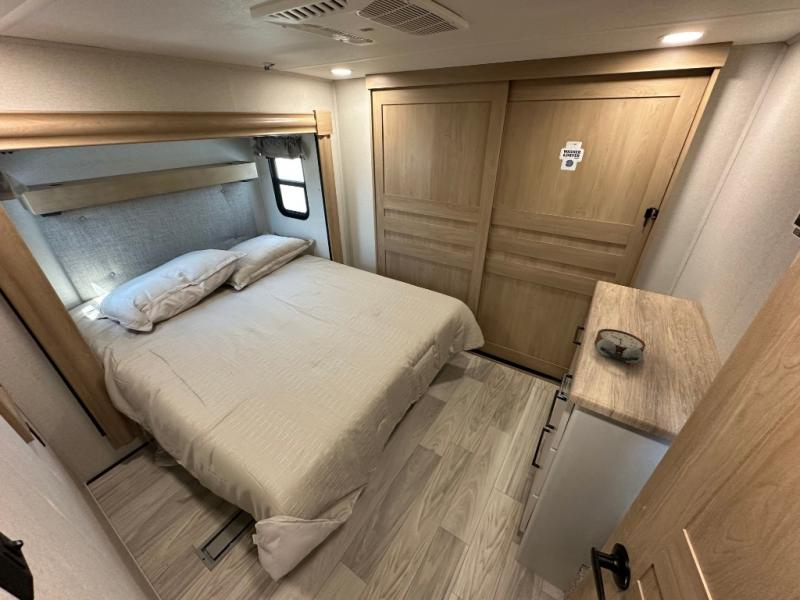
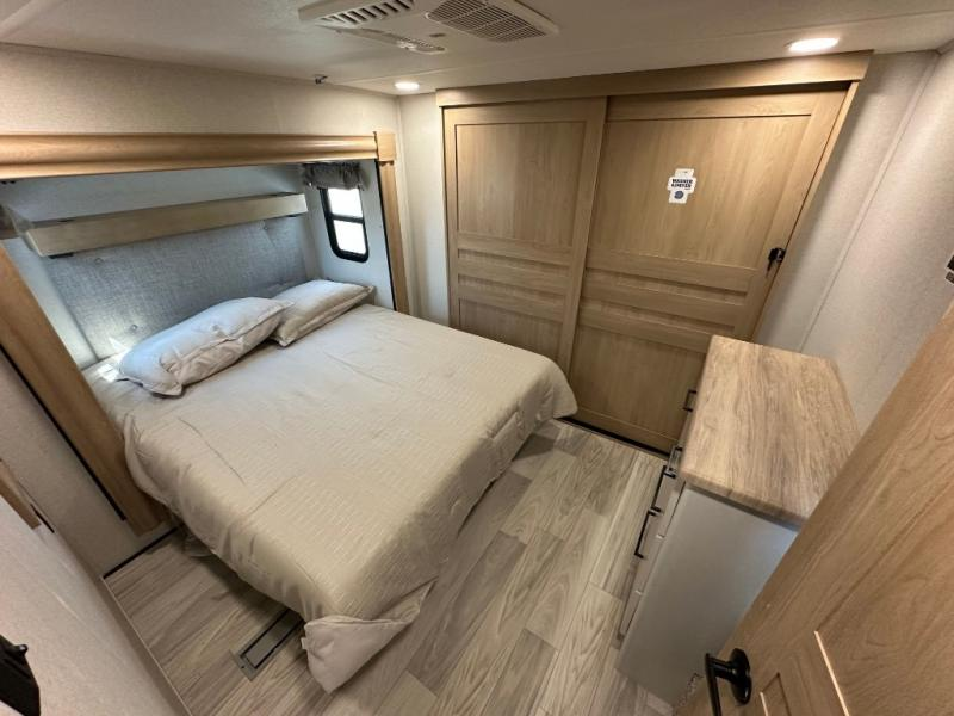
- alarm clock (619, 344)
